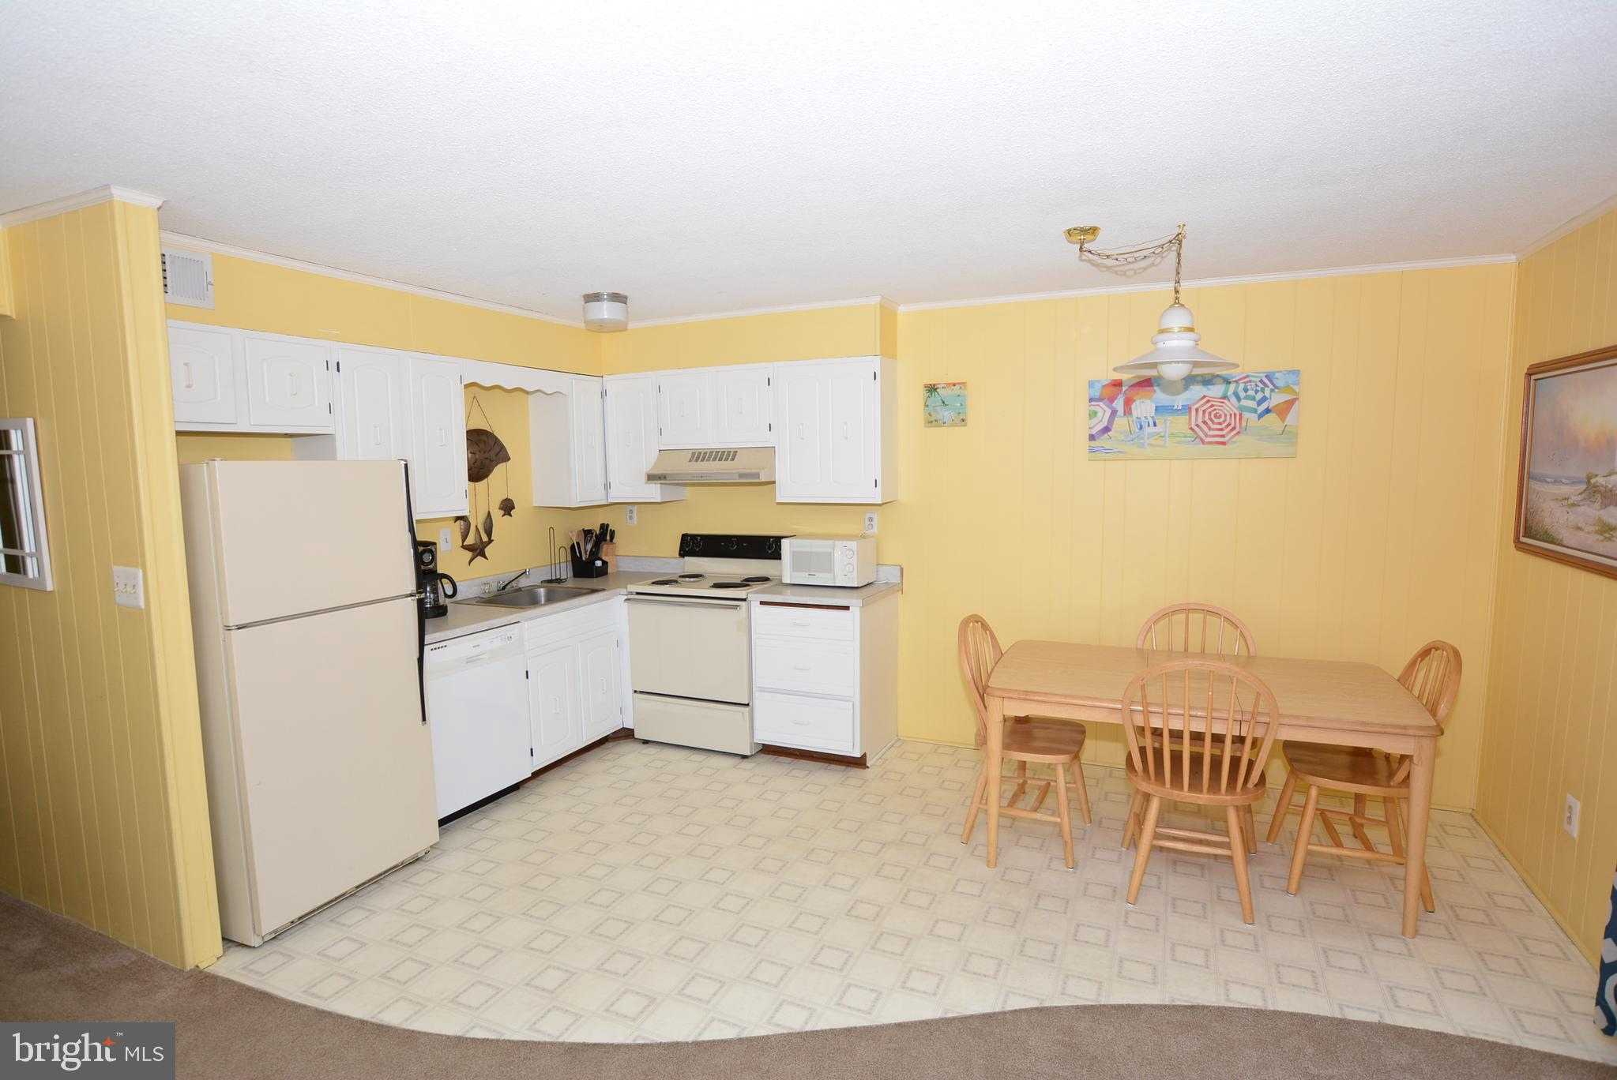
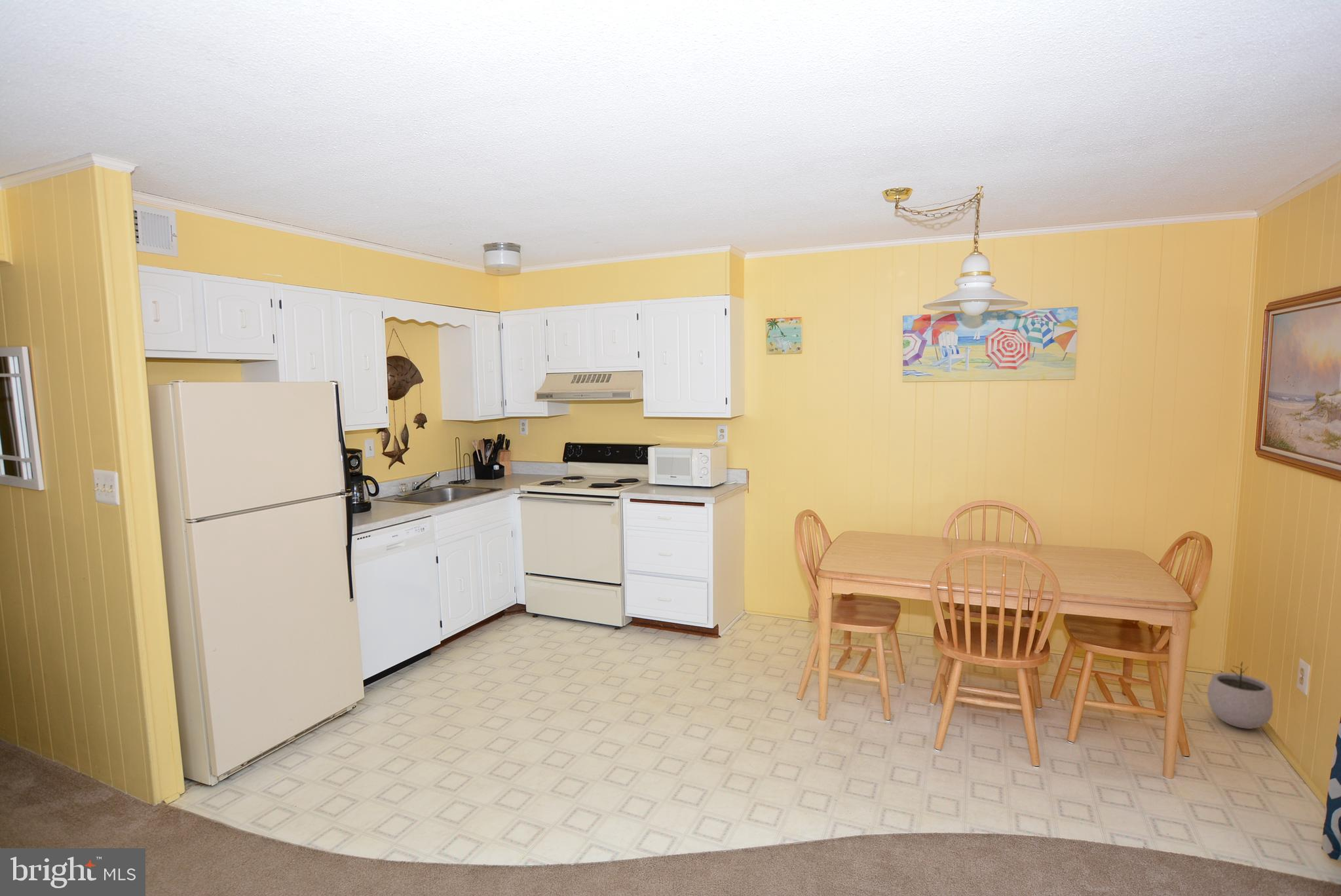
+ plant pot (1240, 694)
